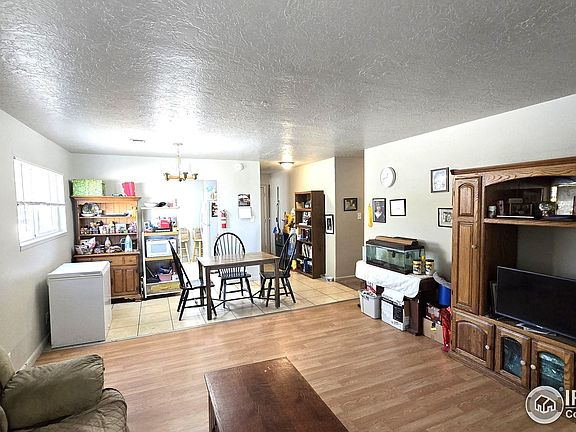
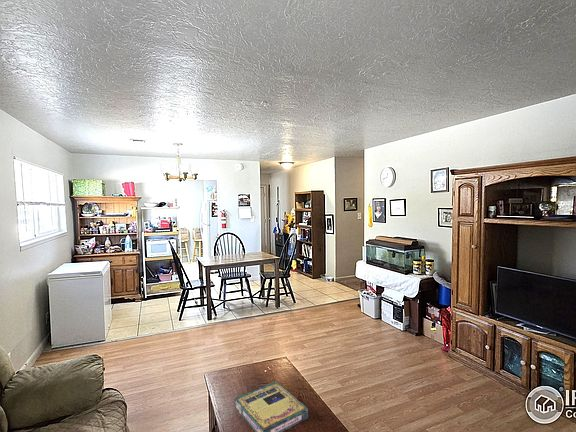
+ video game box (270, 407)
